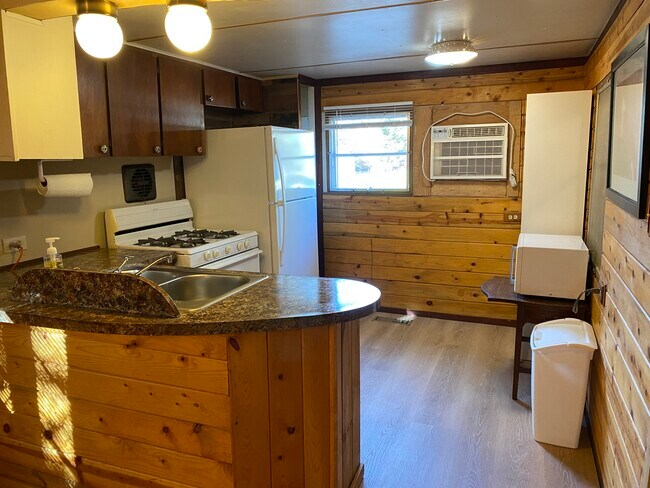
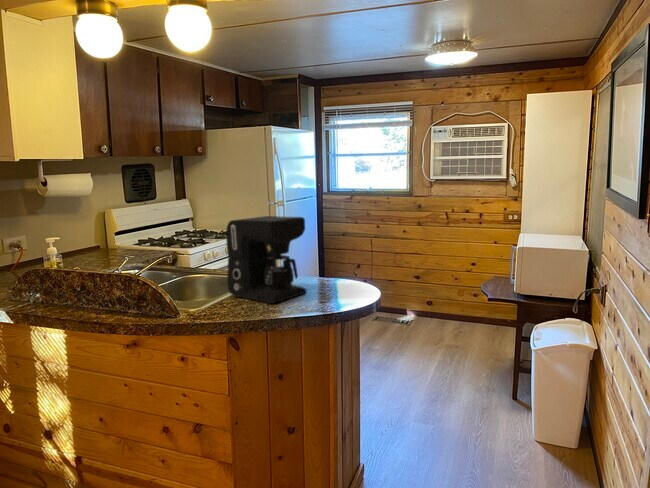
+ coffee maker (268, 256)
